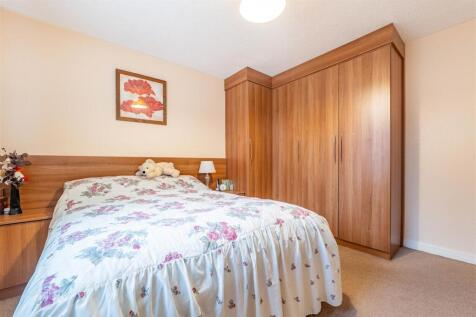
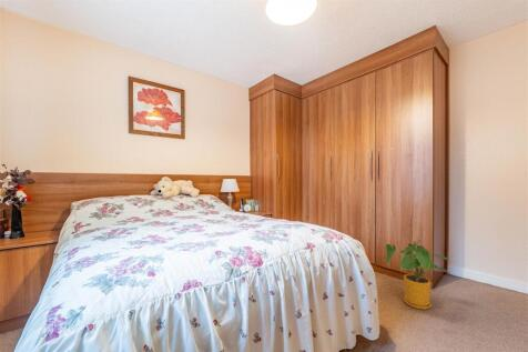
+ house plant (418, 273)
